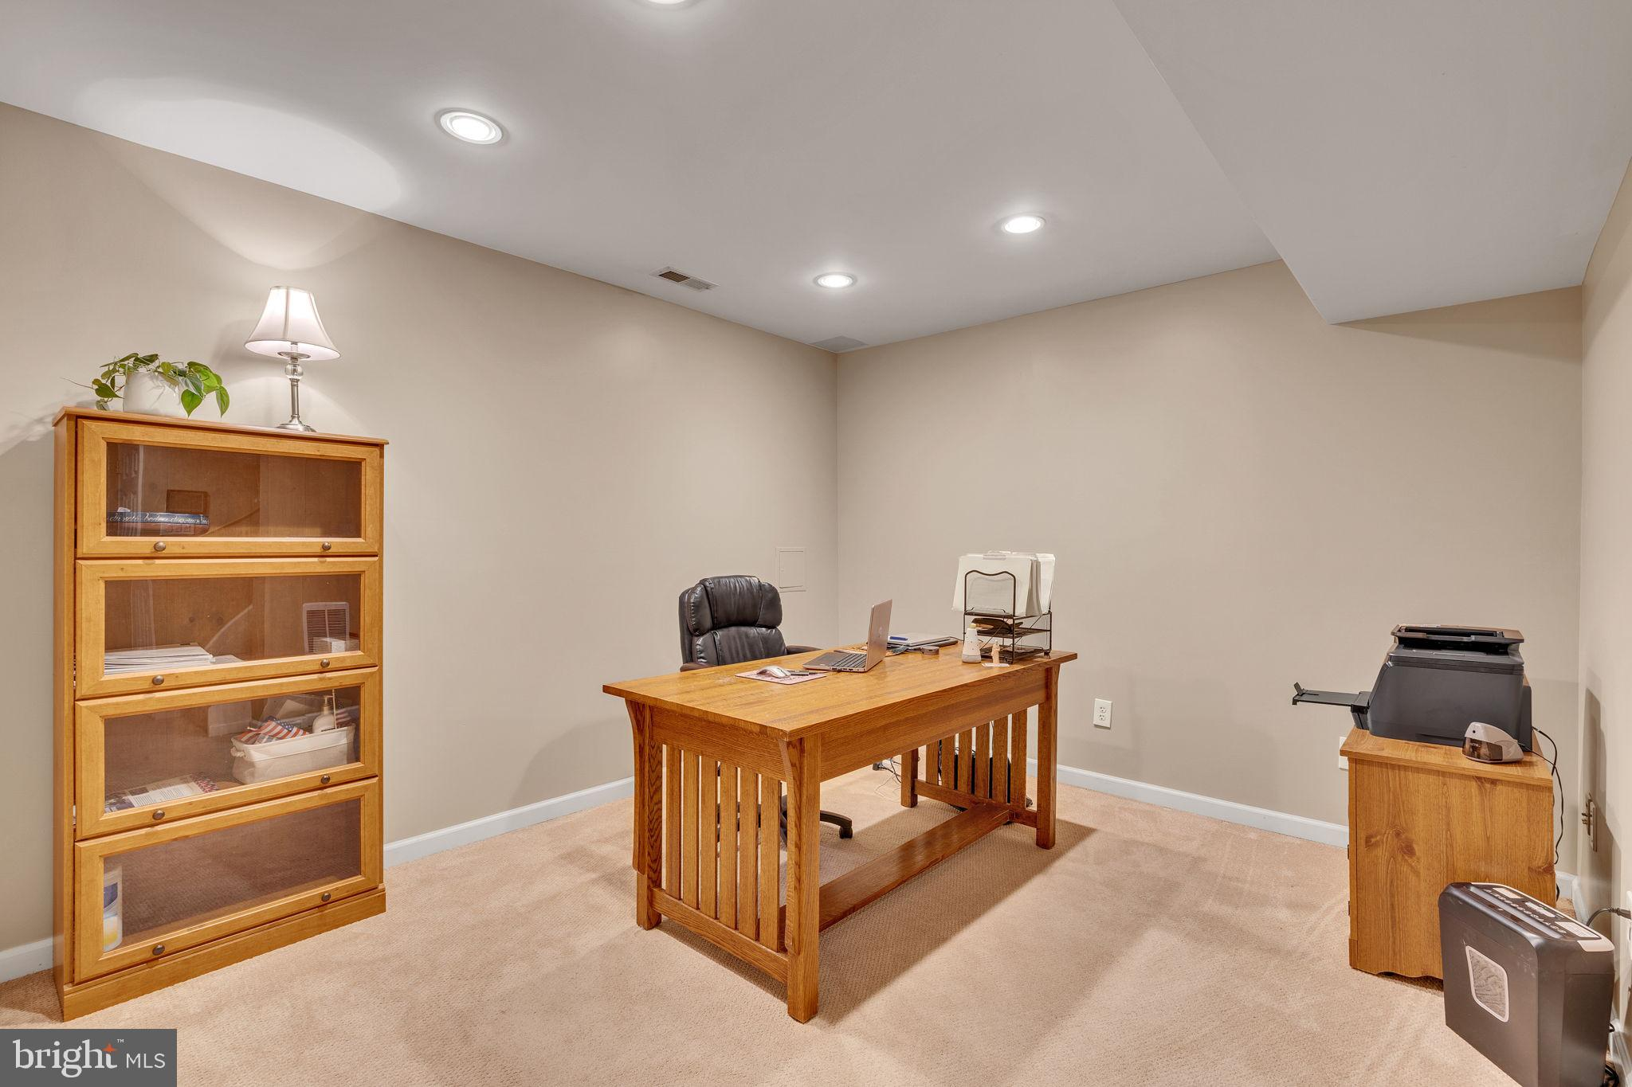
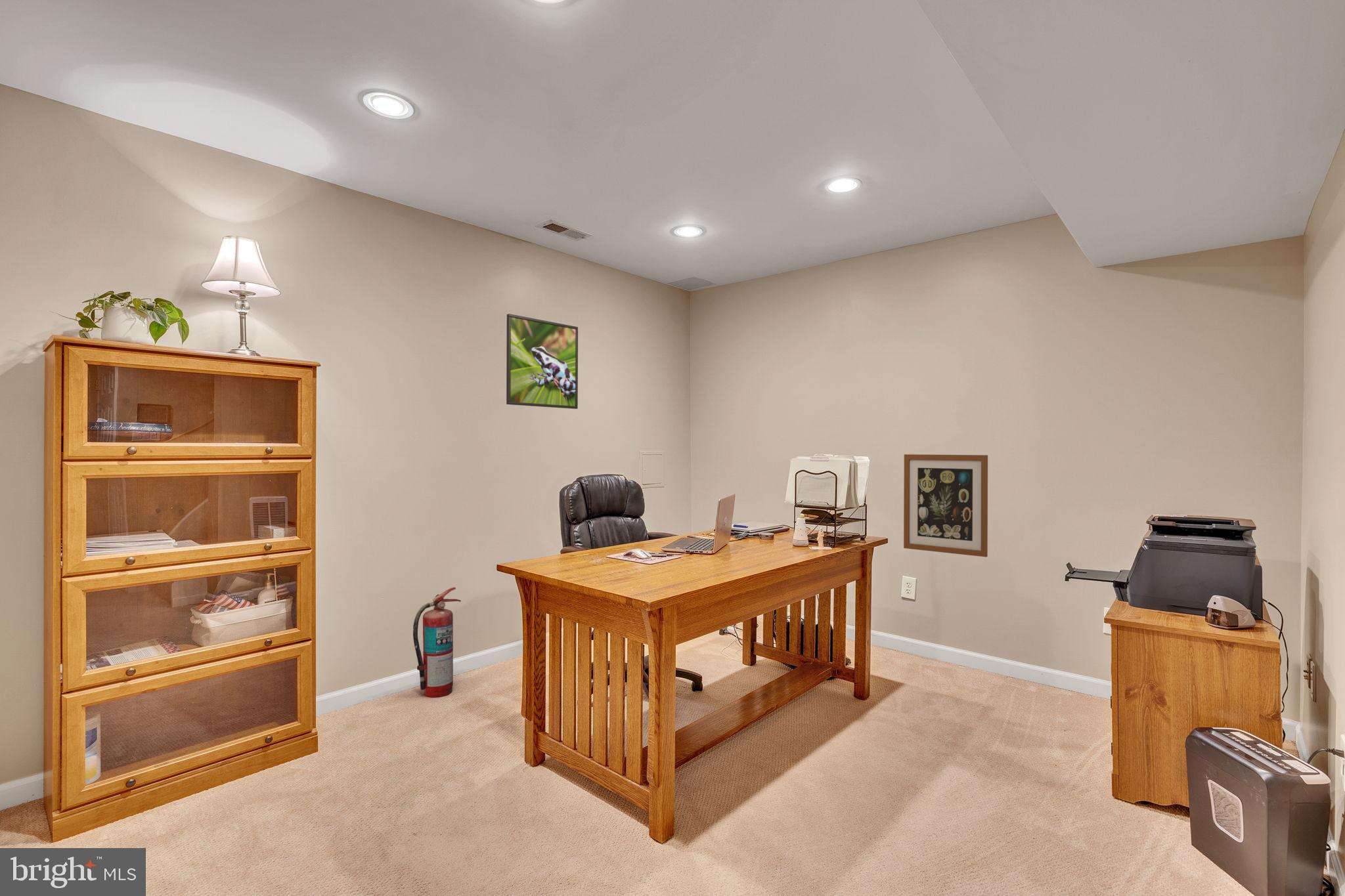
+ fire extinguisher (437, 641)
+ wall art (944, 503)
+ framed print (544, 364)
